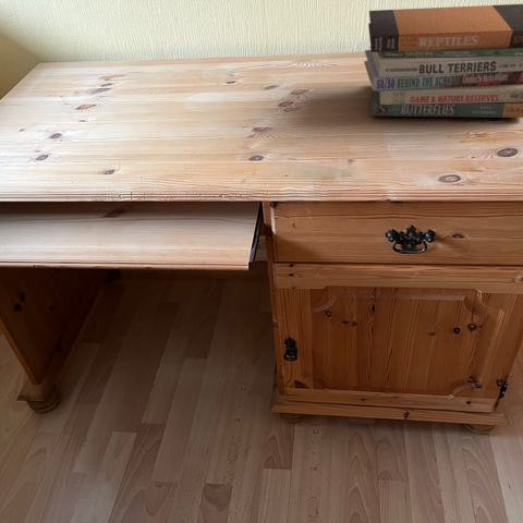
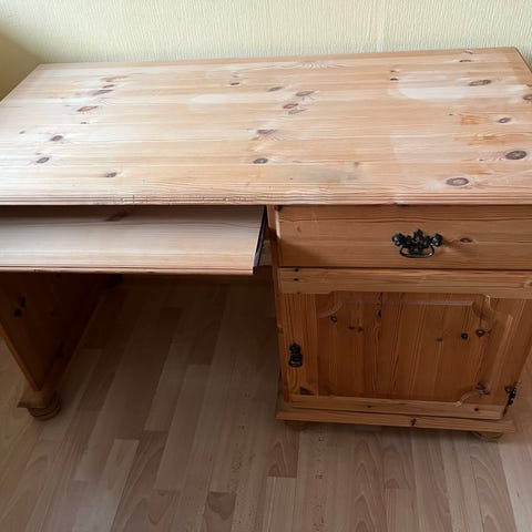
- book stack (445, 61)
